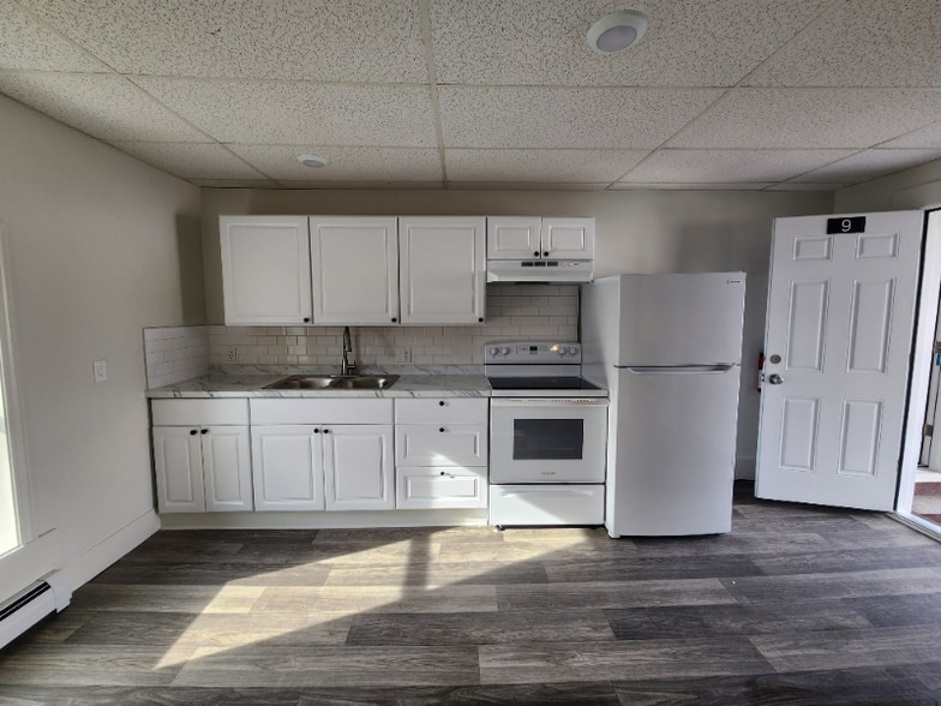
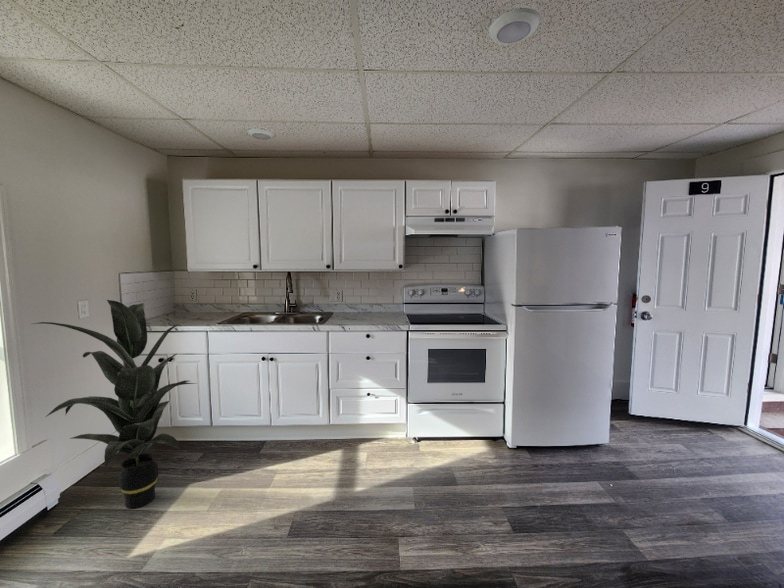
+ indoor plant (124, 404)
